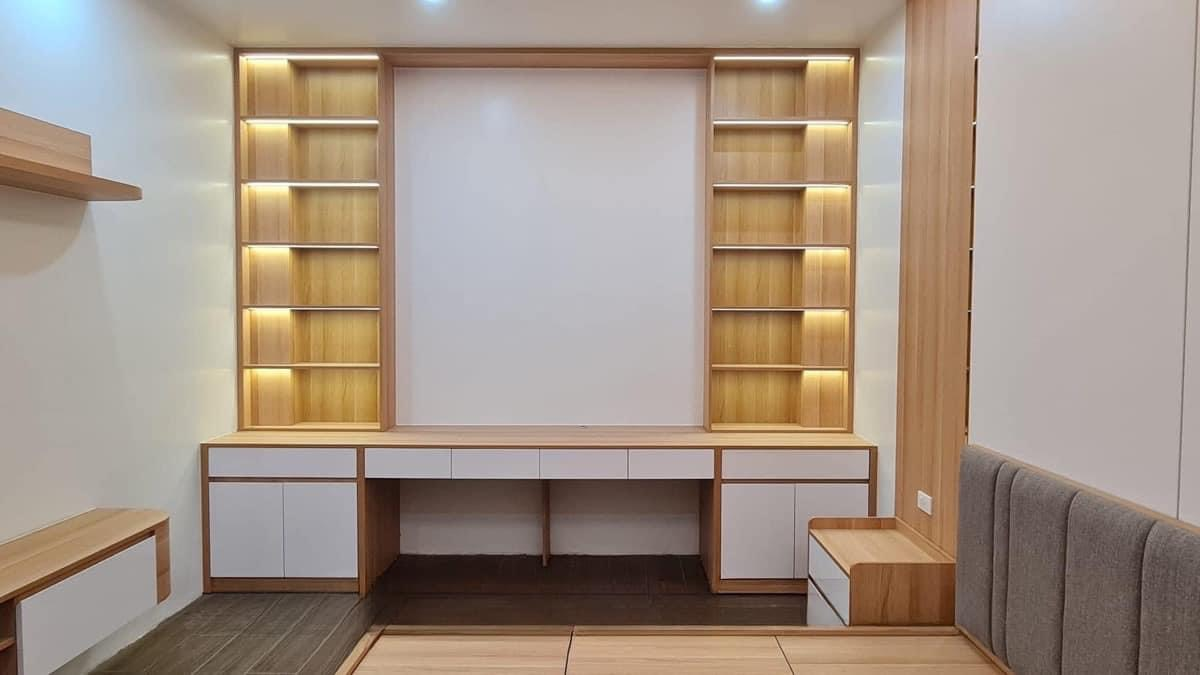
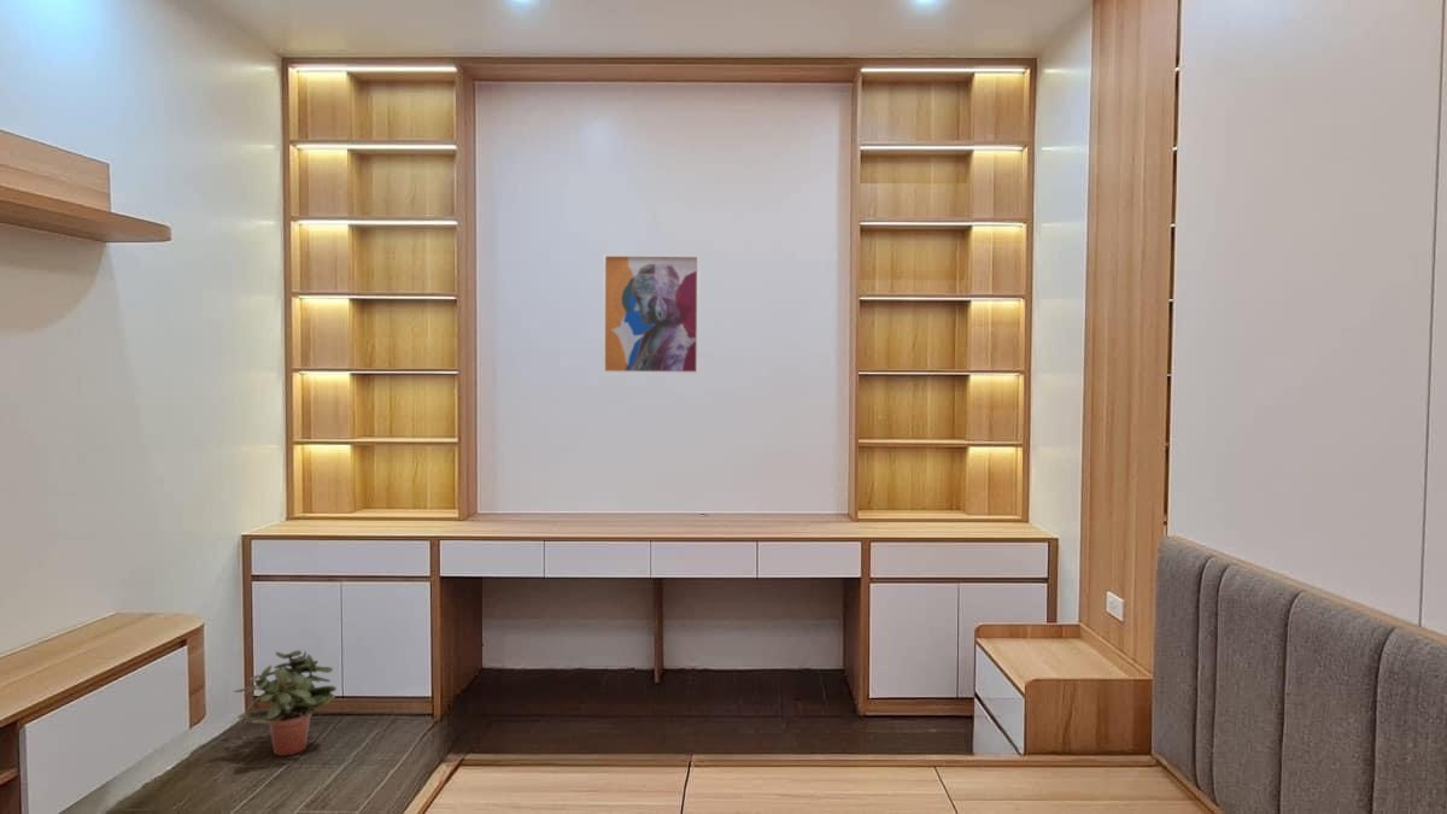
+ potted plant (288, 703)
+ wall art (651, 314)
